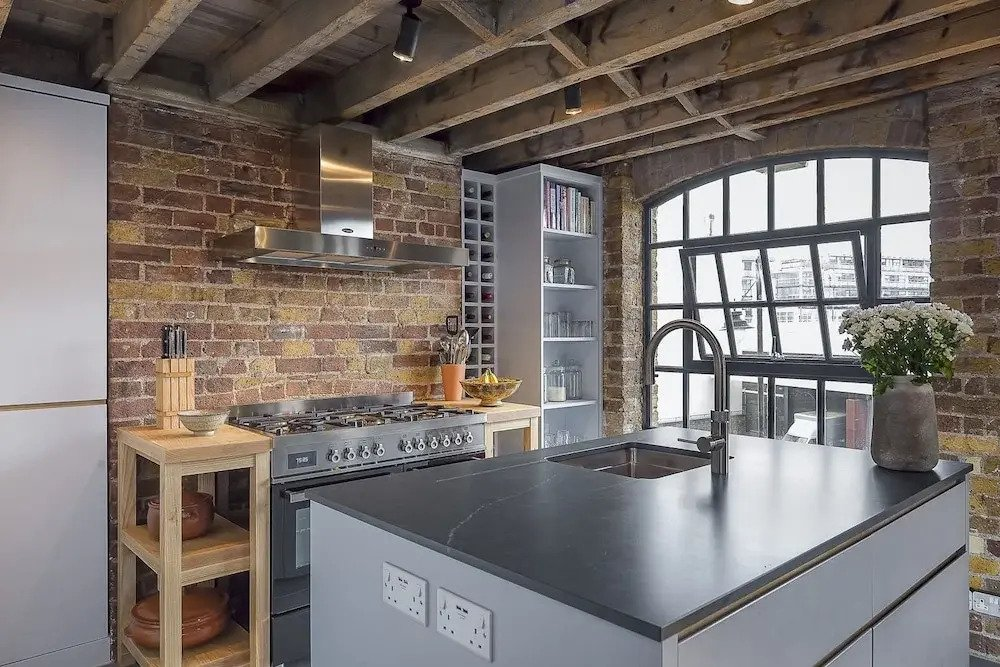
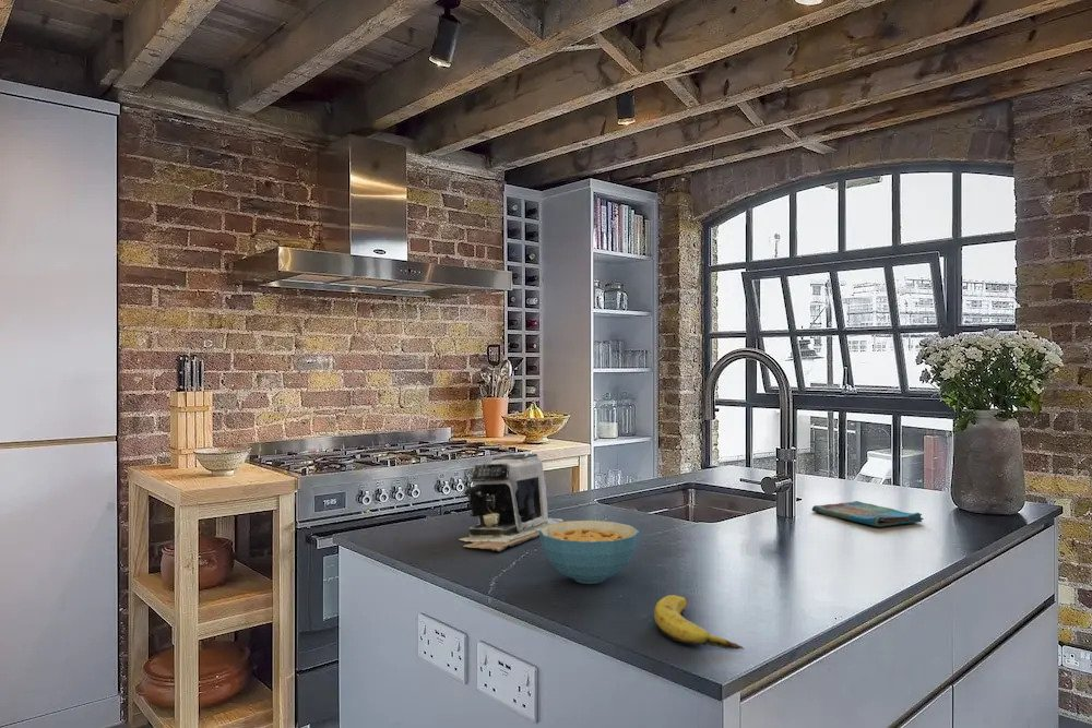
+ dish towel (865, 512)
+ coffee maker (517, 494)
+ banana (688, 621)
+ cereal bowl (589, 554)
